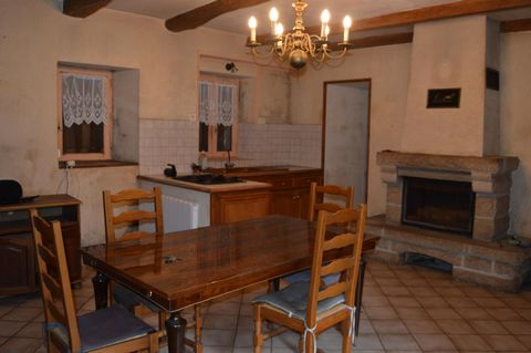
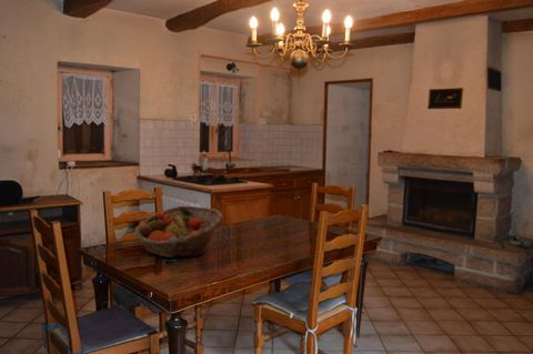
+ fruit basket (178, 230)
